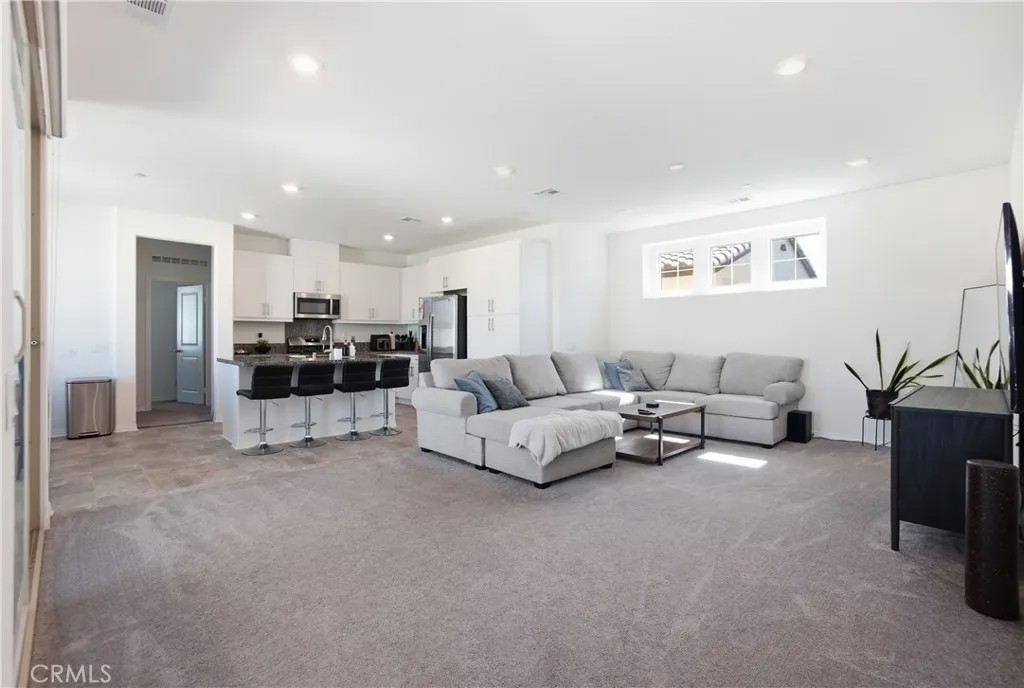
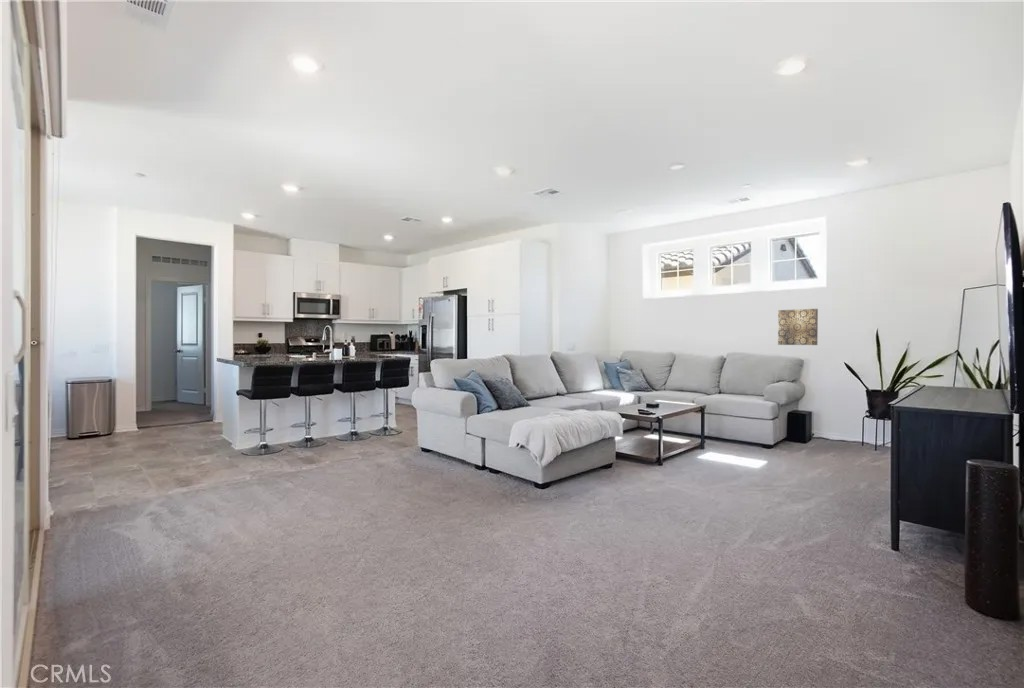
+ wall art (797, 327)
